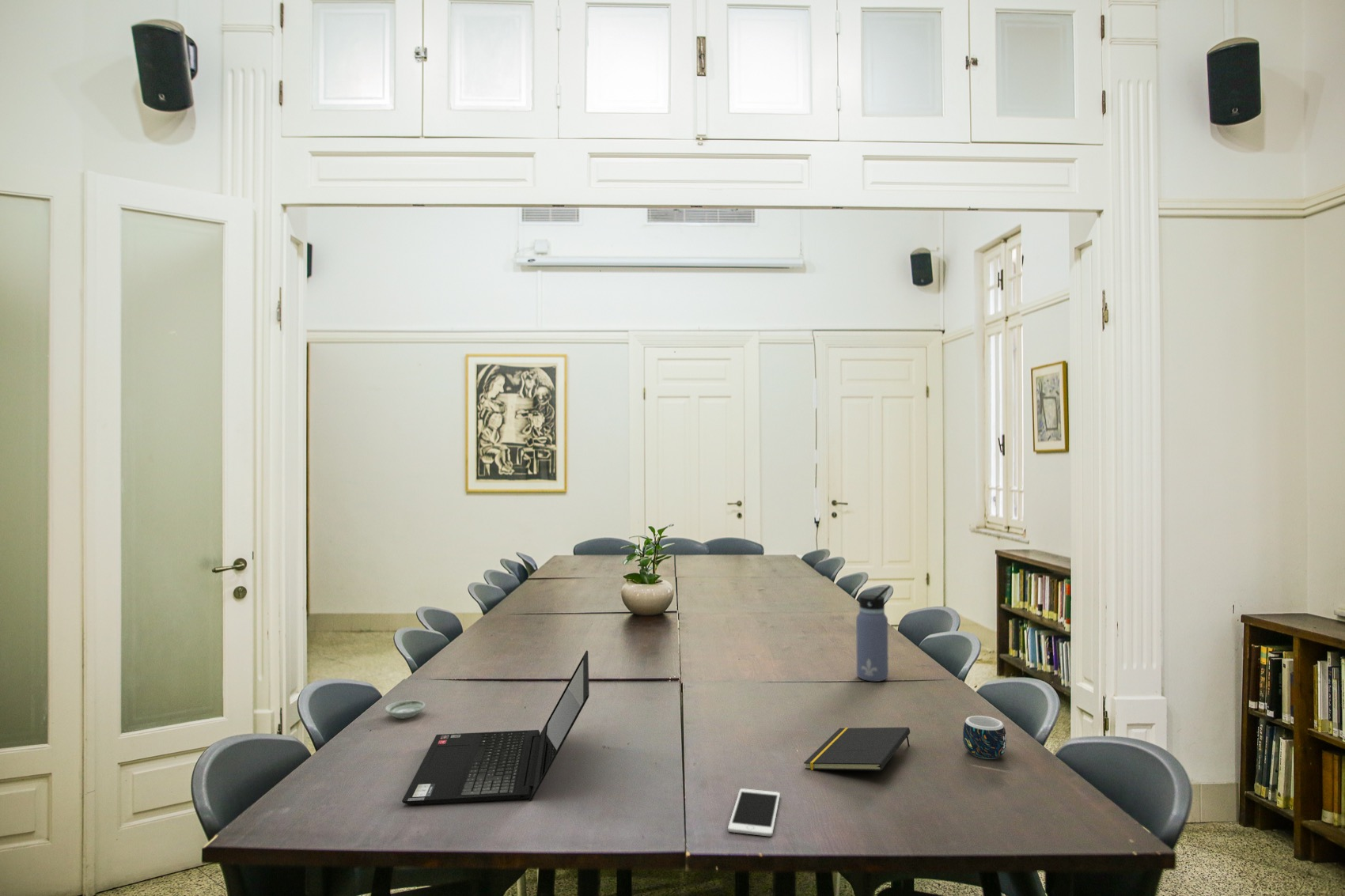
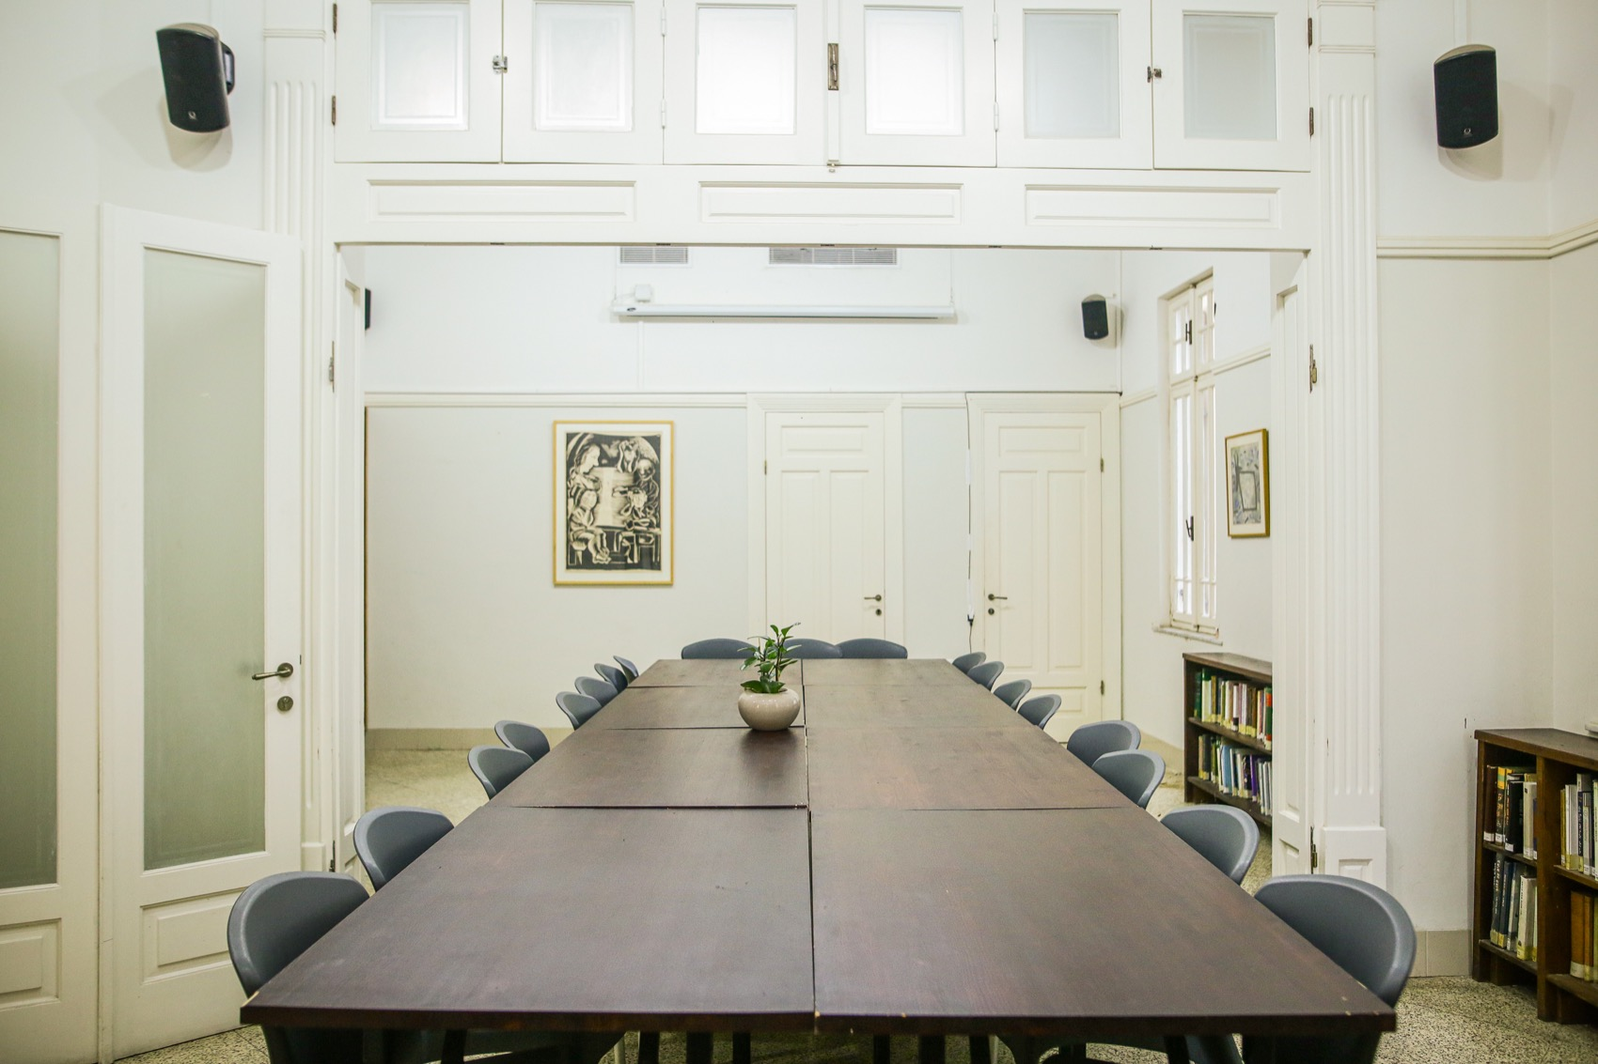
- saucer (405, 710)
- cell phone (755, 811)
- notepad (858, 747)
- laptop computer (506, 732)
- water bottle (873, 631)
- mug (983, 735)
